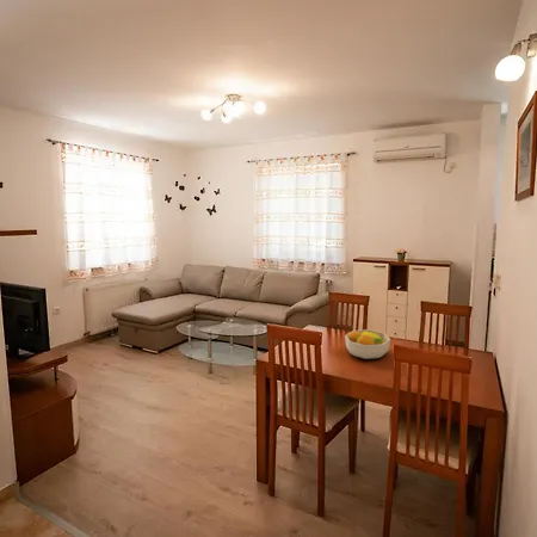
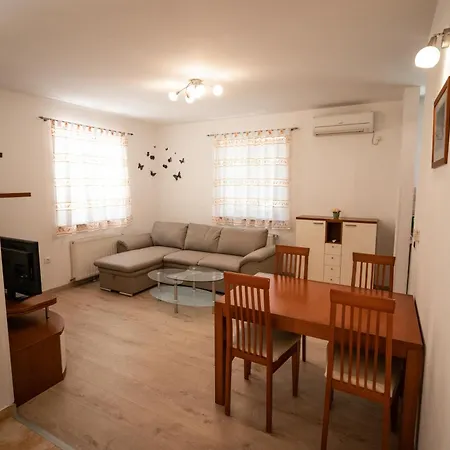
- fruit bowl (366, 341)
